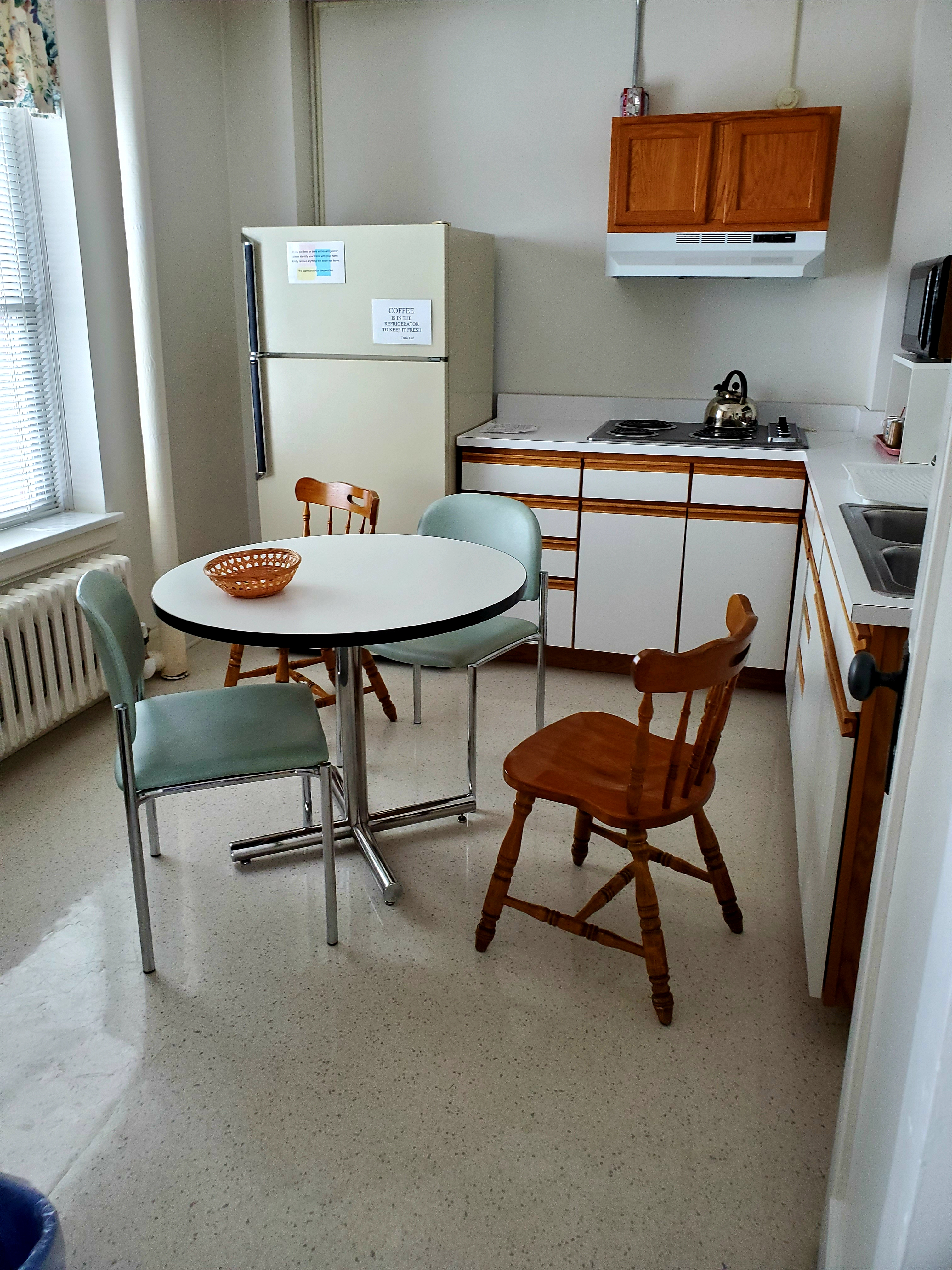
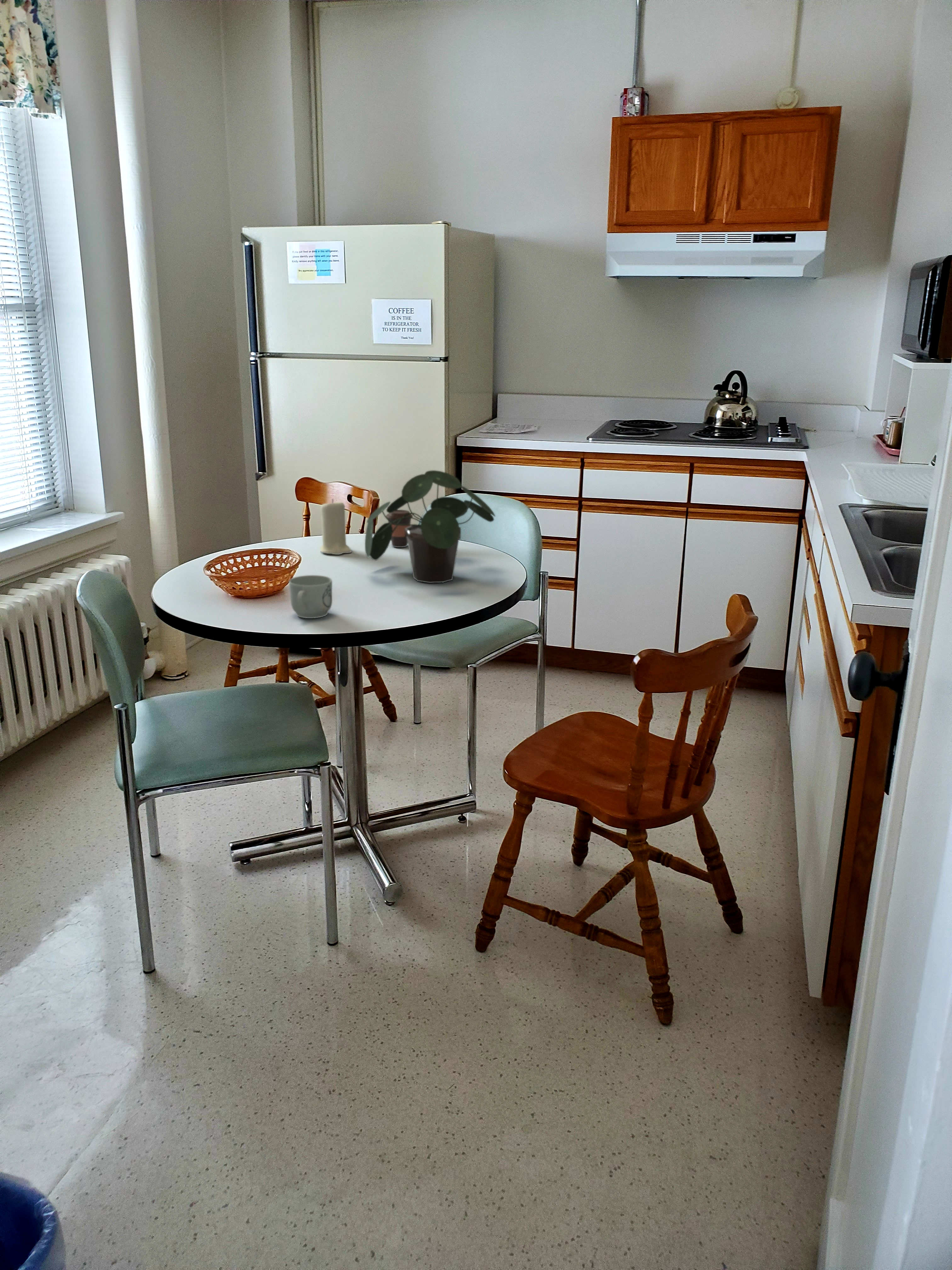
+ mug (309, 599)
+ candle (335, 525)
+ coffee cup (400, 529)
+ potted plant (431, 525)
